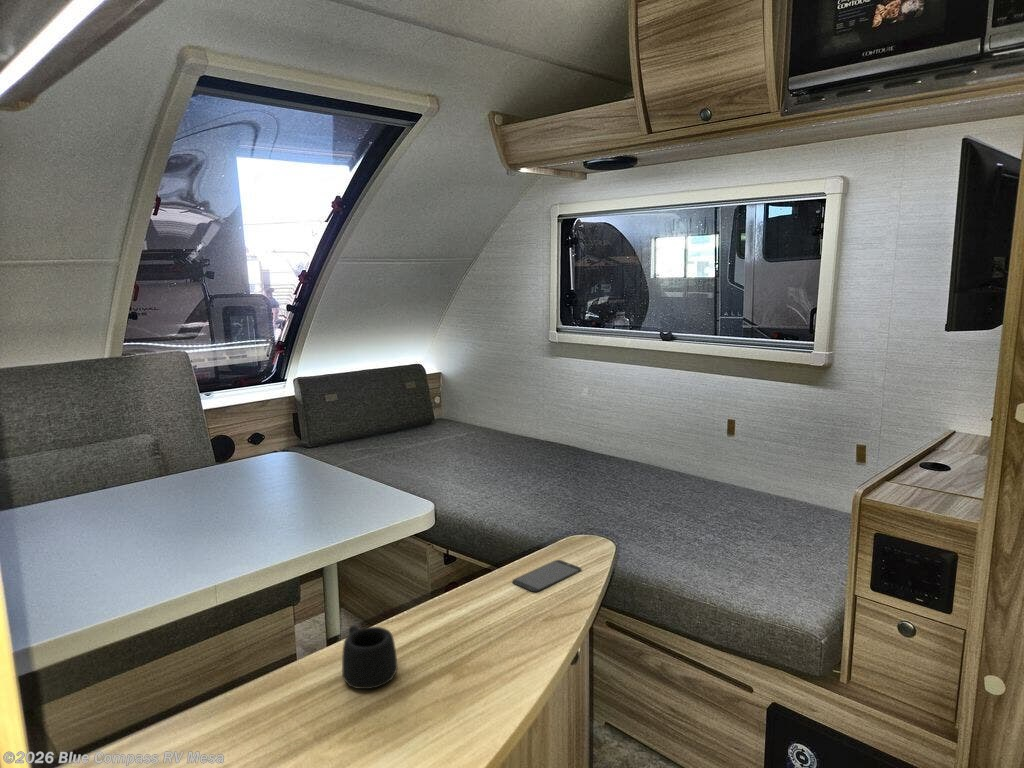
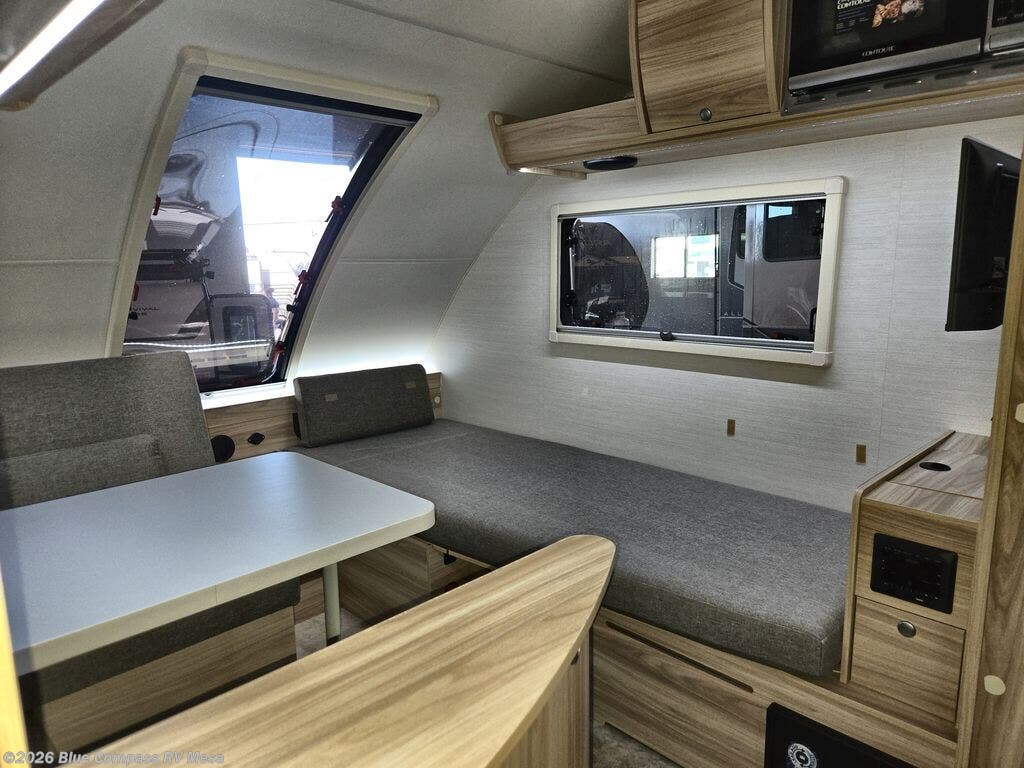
- smartphone (547, 574)
- mug (365, 652)
